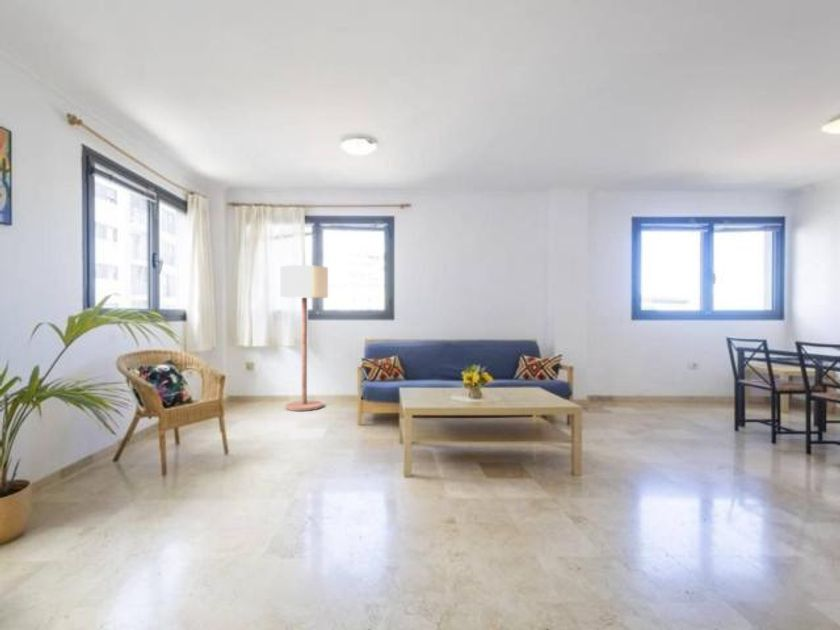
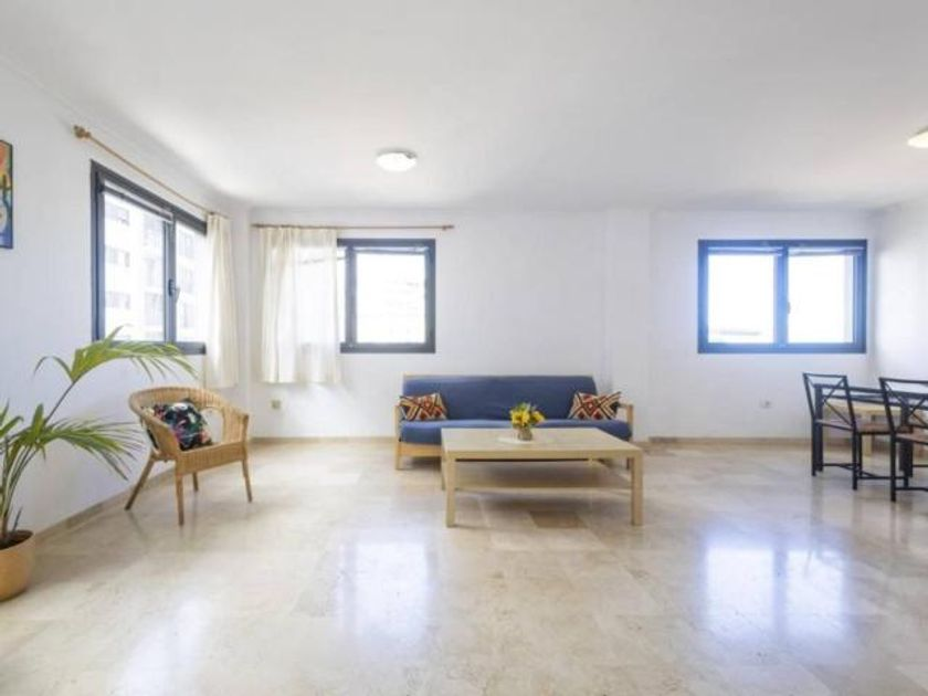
- floor lamp (304, 337)
